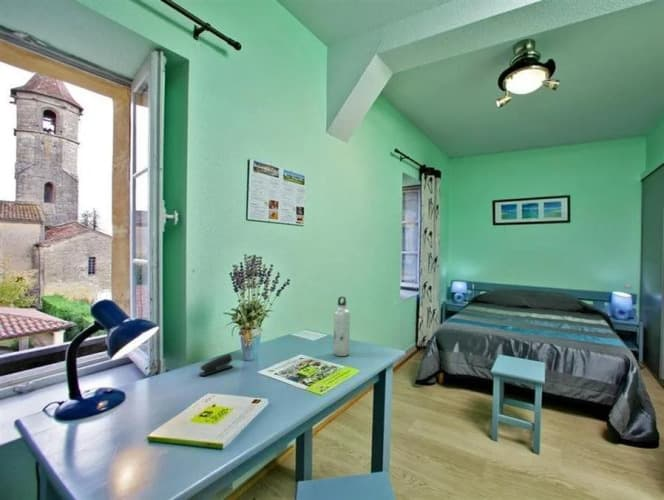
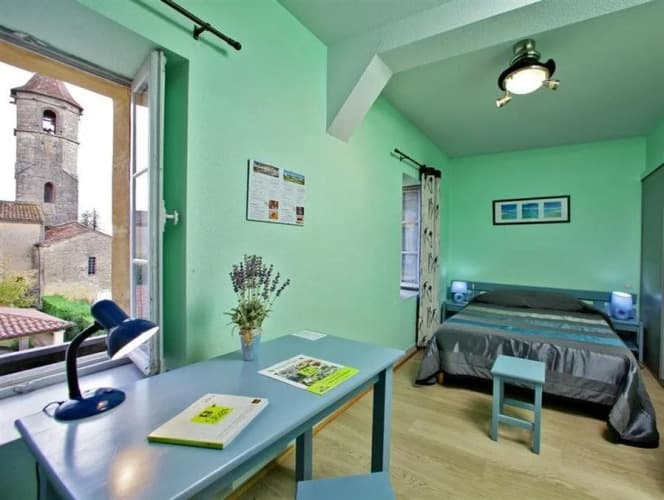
- stapler (216, 364)
- water bottle (341, 325)
